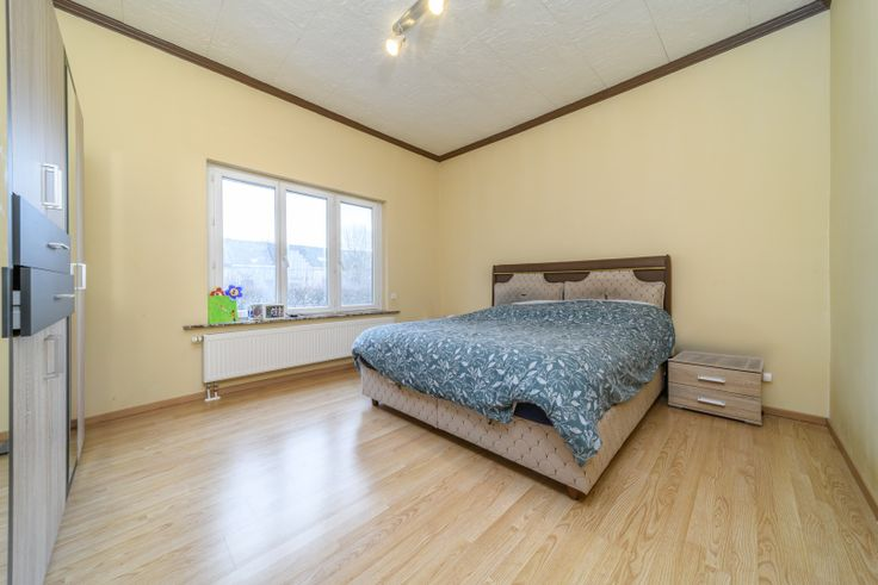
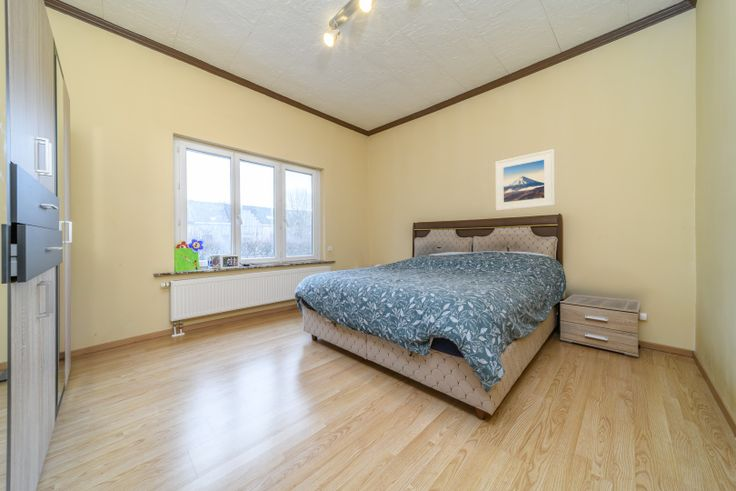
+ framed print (523, 182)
